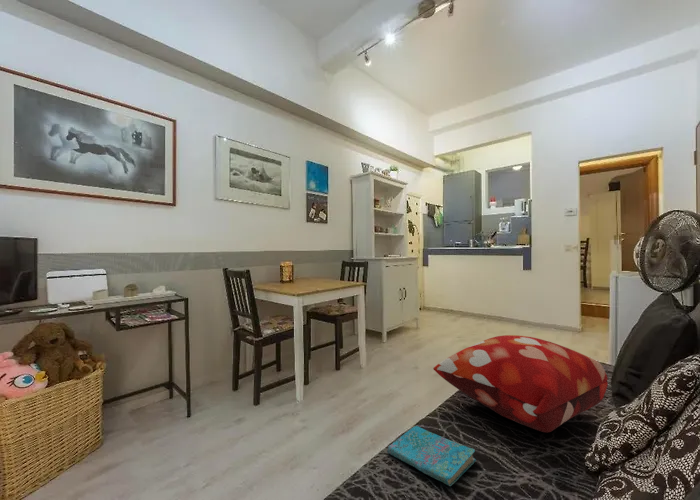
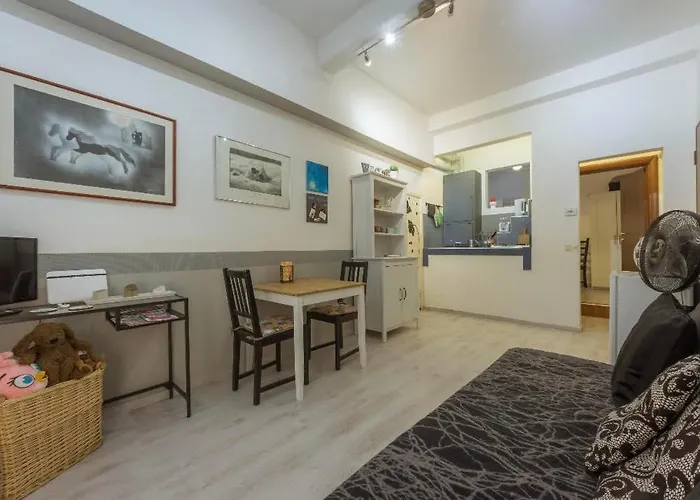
- cover (430, 451)
- decorative pillow (518, 373)
